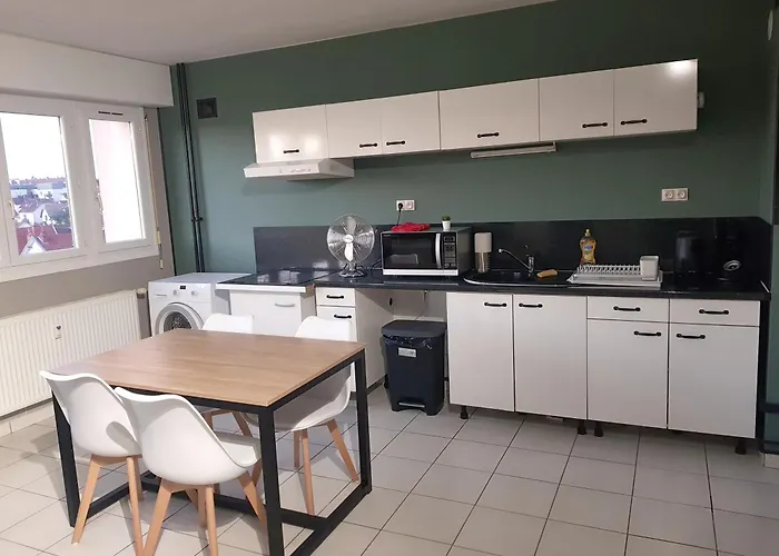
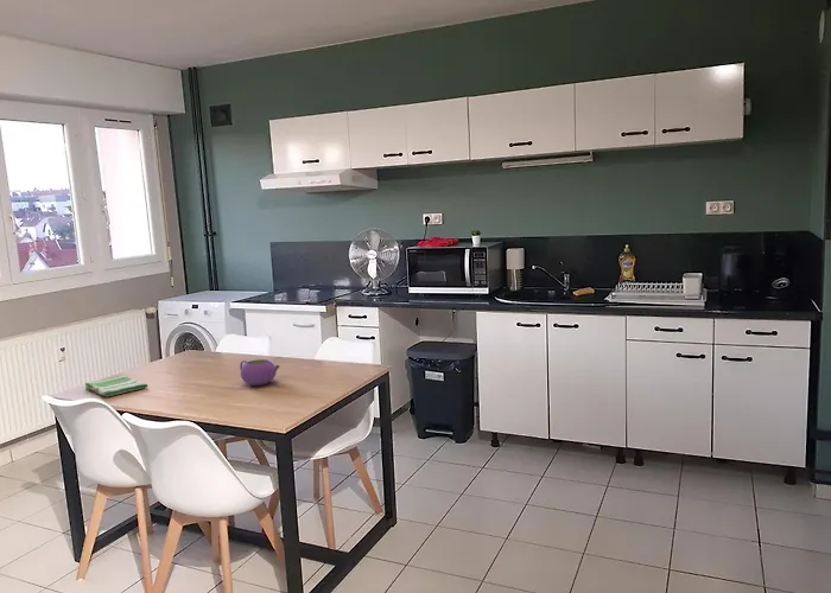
+ teapot (259, 372)
+ dish towel (115, 384)
